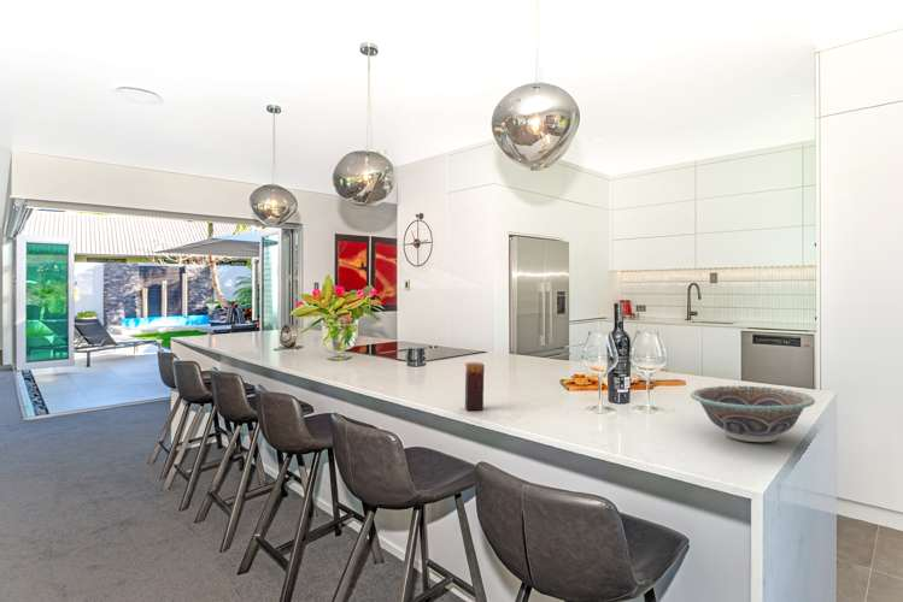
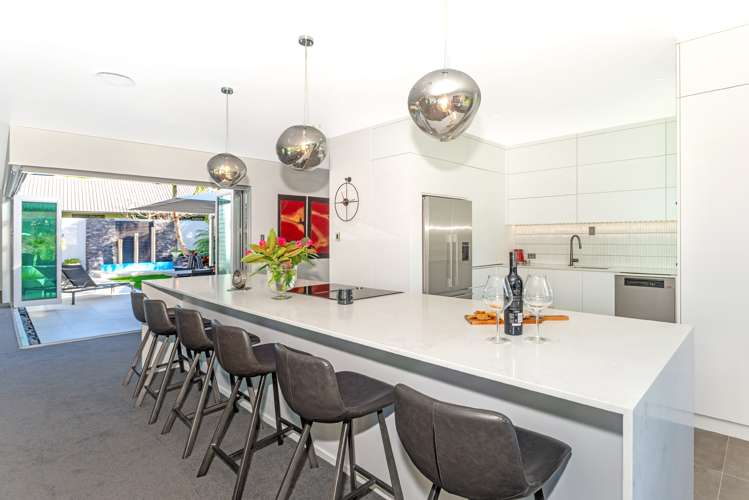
- decorative bowl (749, 414)
- candle (474, 385)
